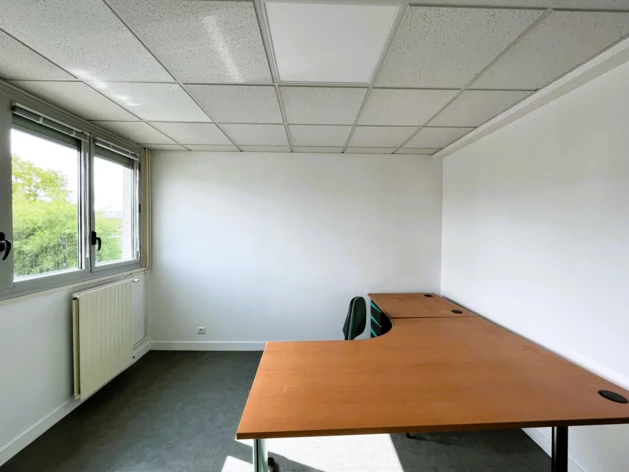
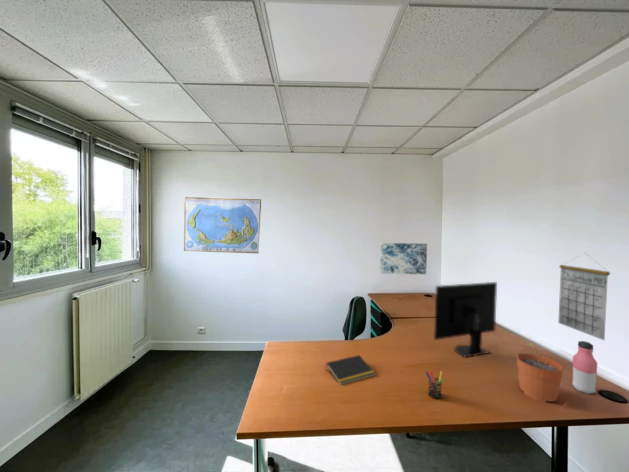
+ plant pot (538, 369)
+ water bottle (584, 366)
+ monitor (468, 317)
+ world map (222, 225)
+ calendar (581, 292)
+ wall art (403, 258)
+ pen holder (435, 384)
+ notepad (350, 368)
